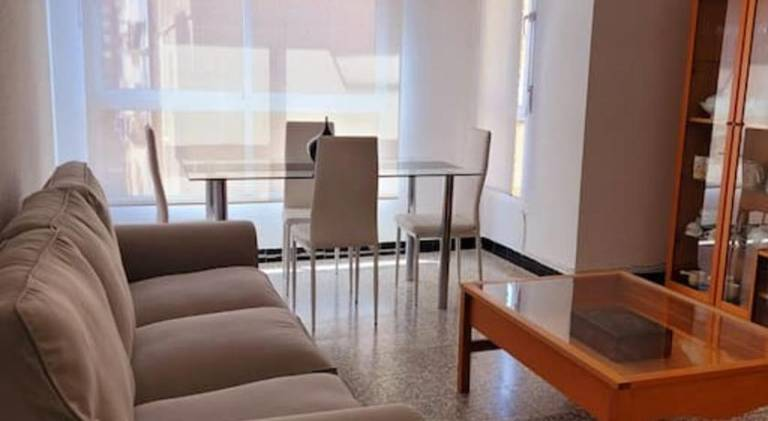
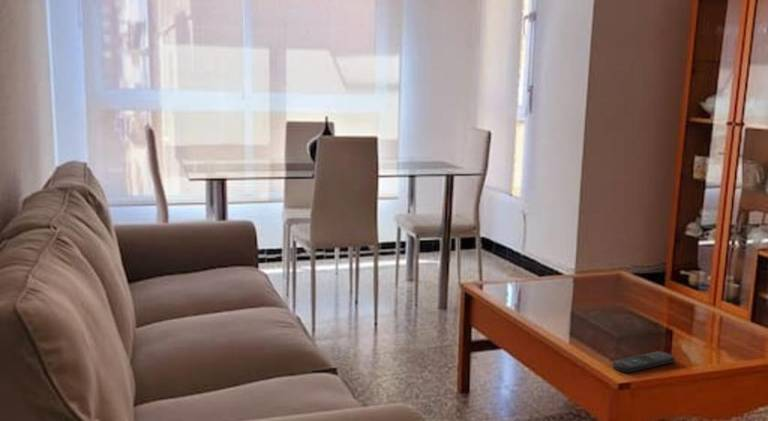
+ remote control (643, 361)
